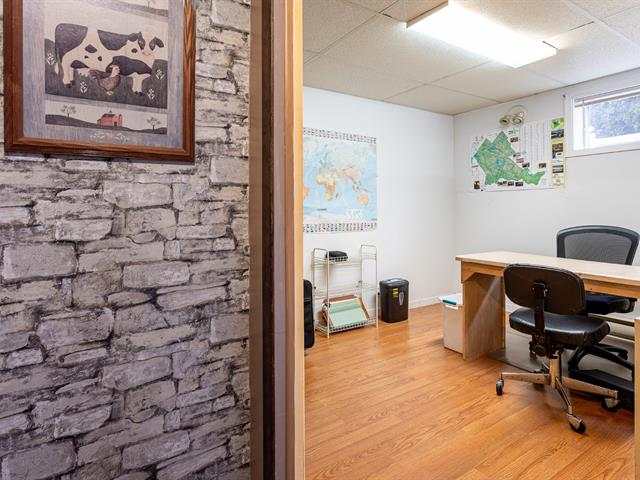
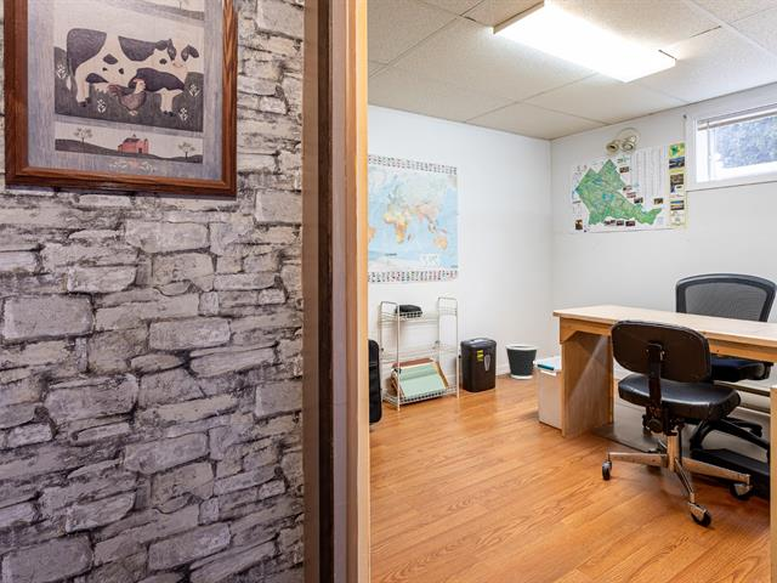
+ wastebasket (521, 361)
